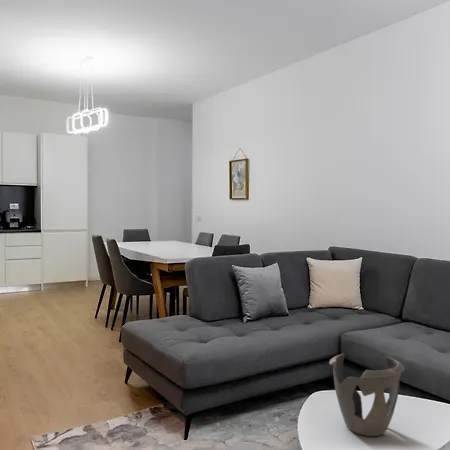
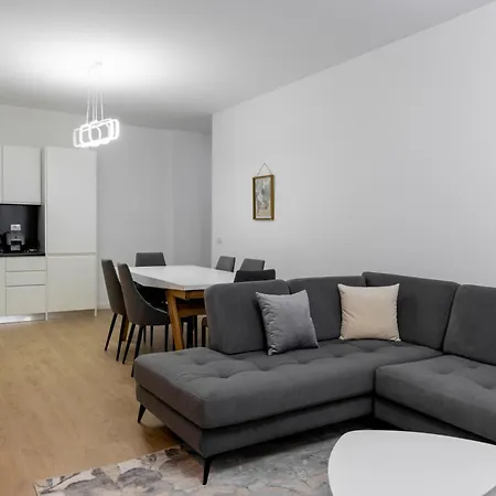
- decorative bowl (366, 395)
